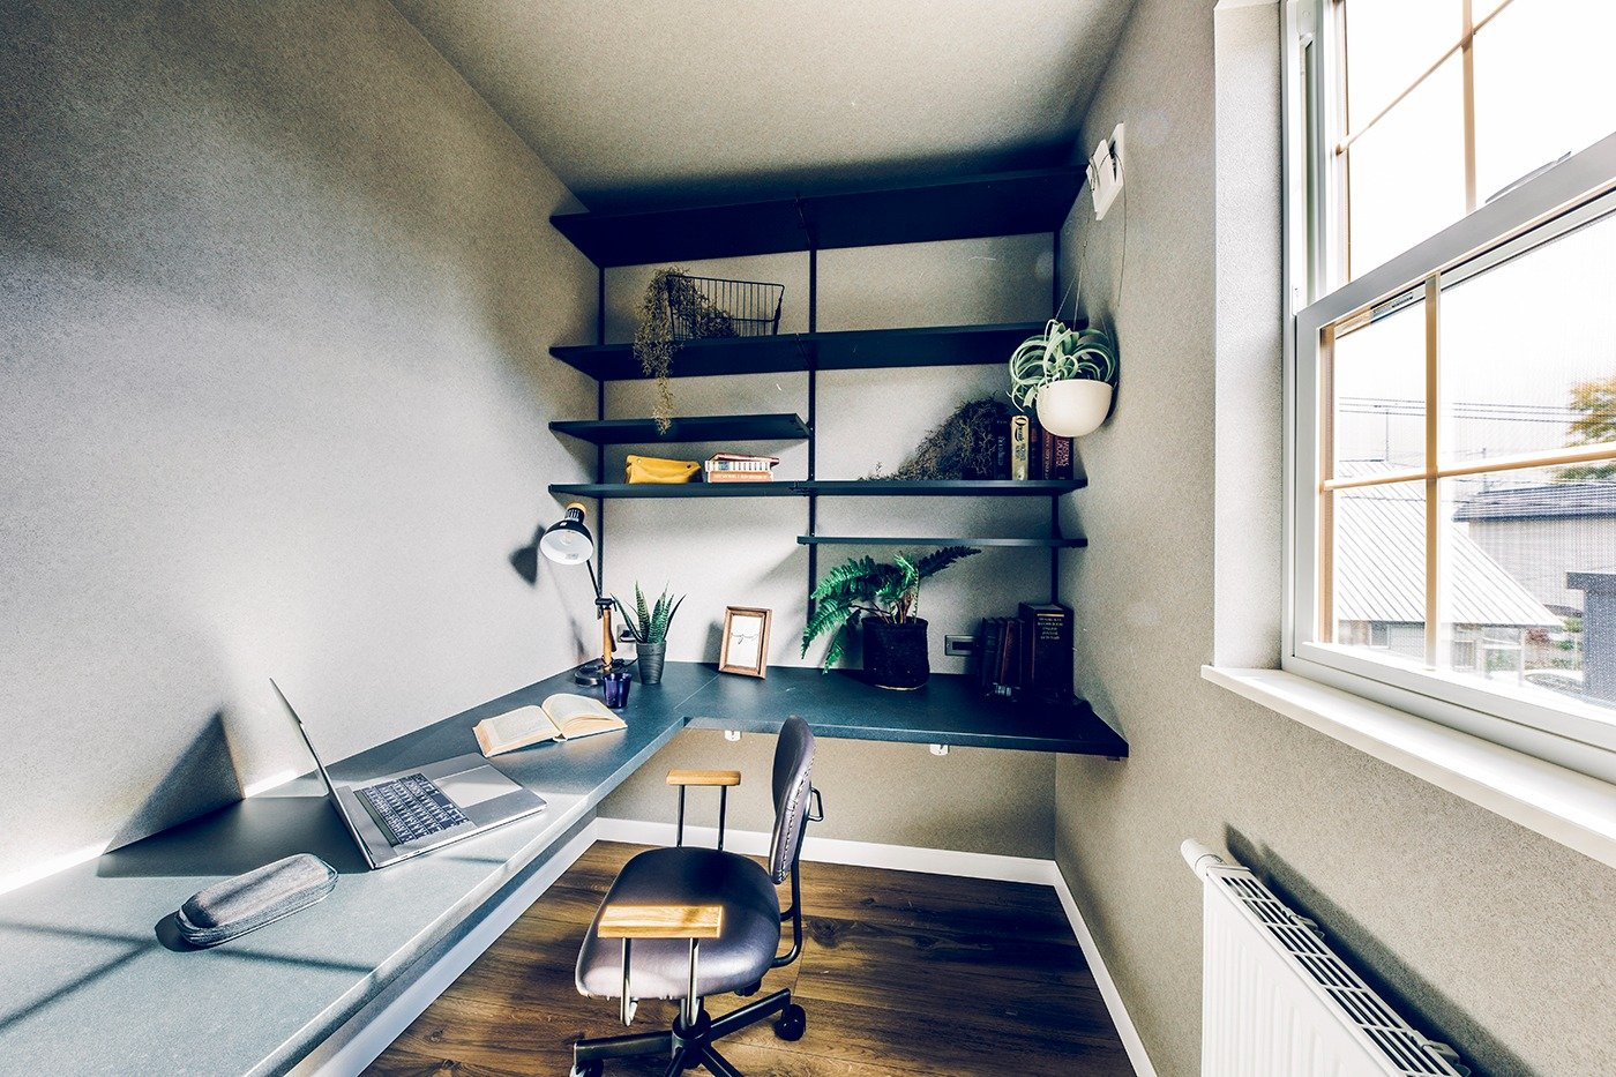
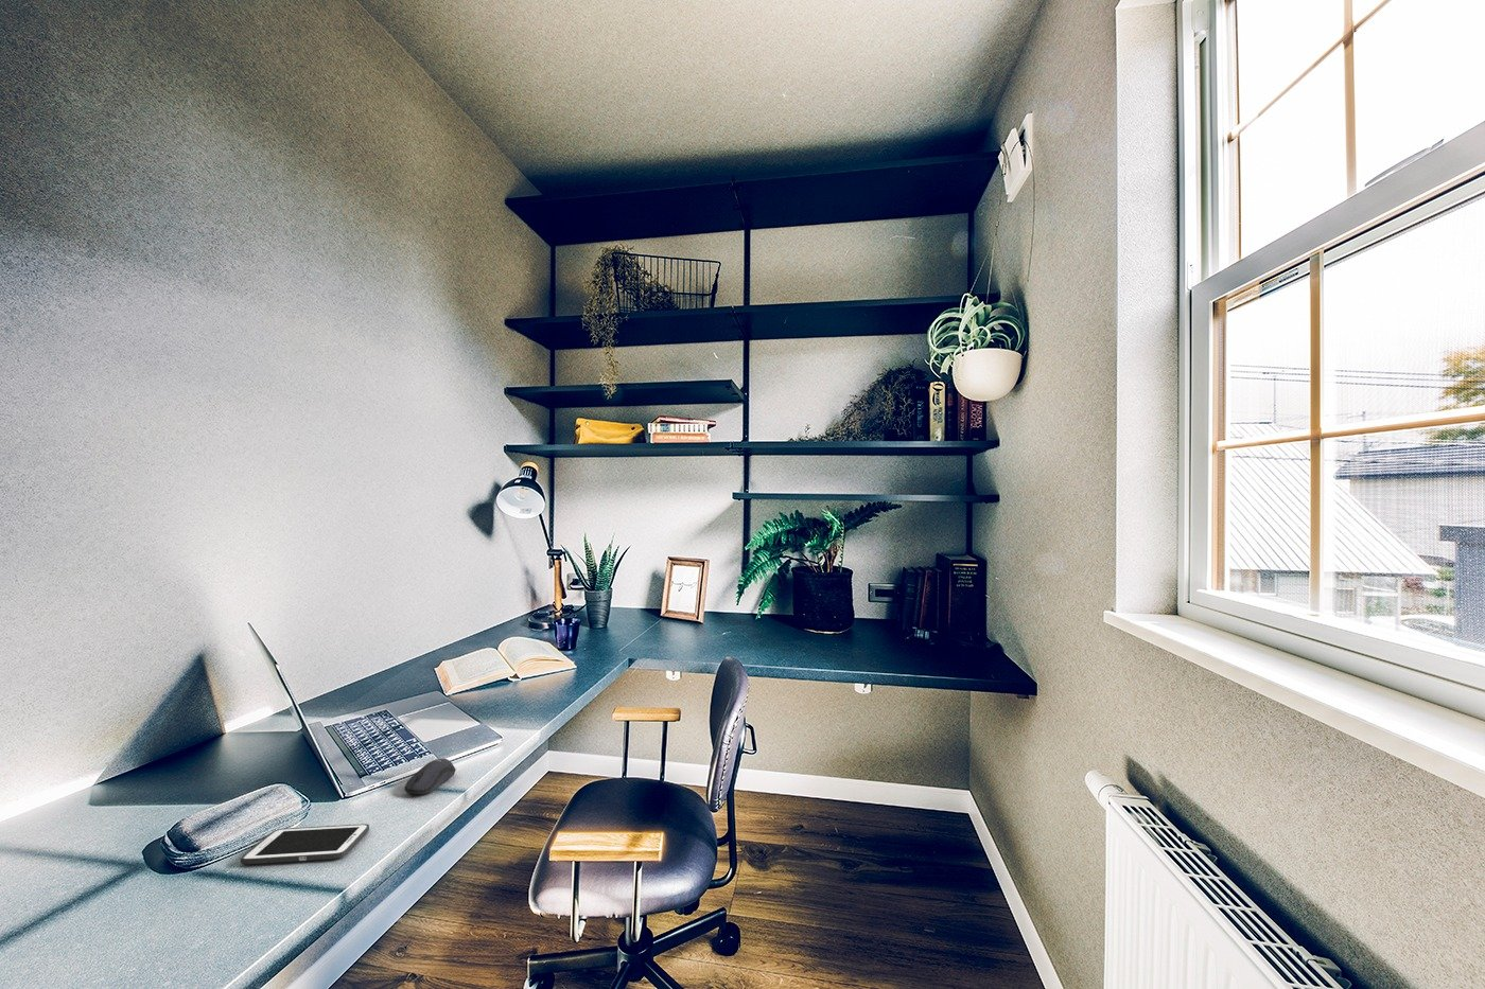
+ computer mouse (431, 774)
+ cell phone (308, 842)
